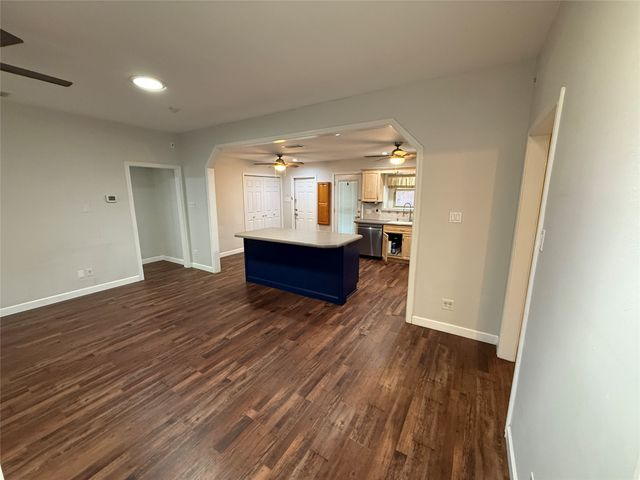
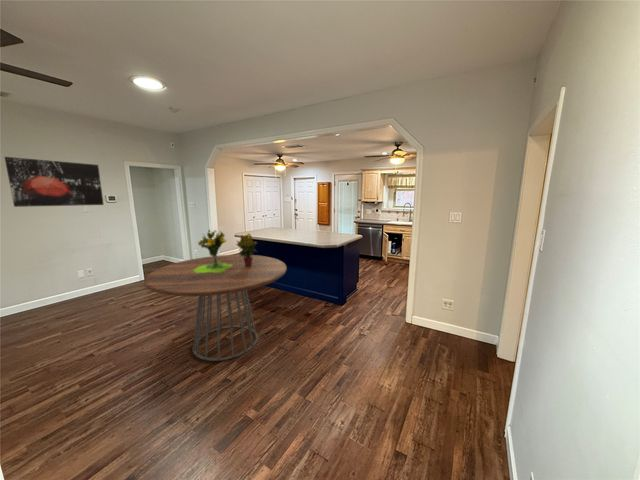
+ wall art (60, 183)
+ potted plant (247, 249)
+ bouquet (213, 247)
+ dining table (227, 305)
